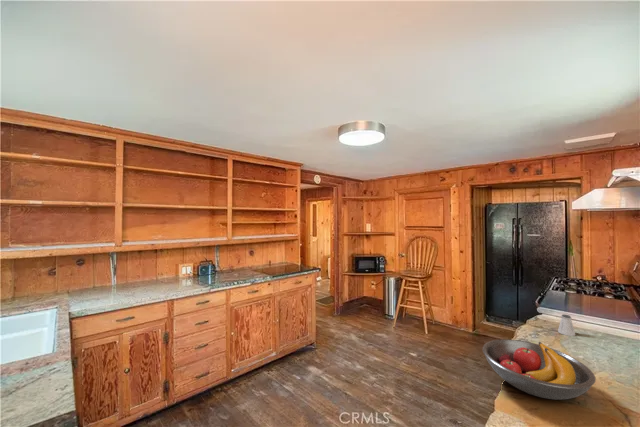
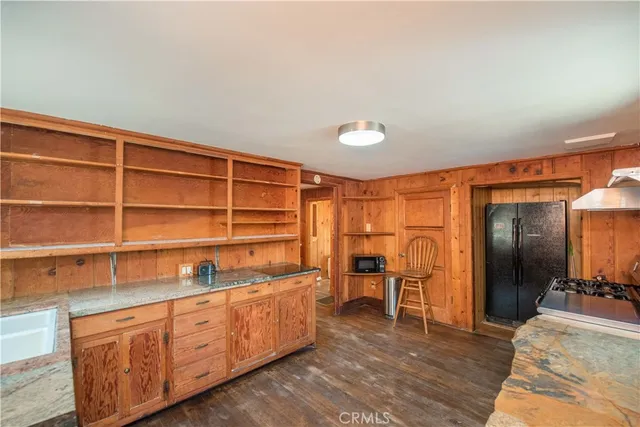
- fruit bowl (533, 368)
- saltshaker (566, 324)
